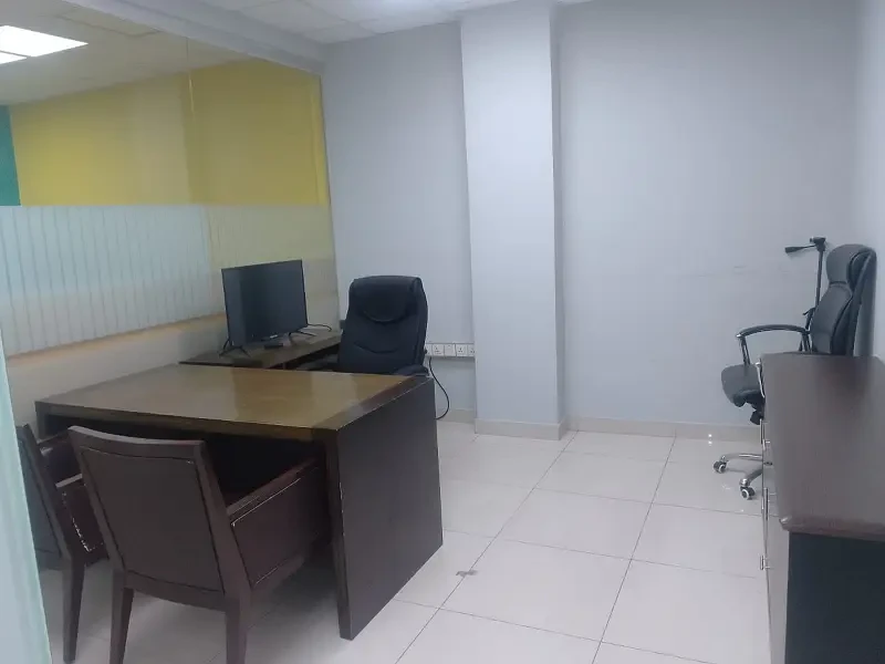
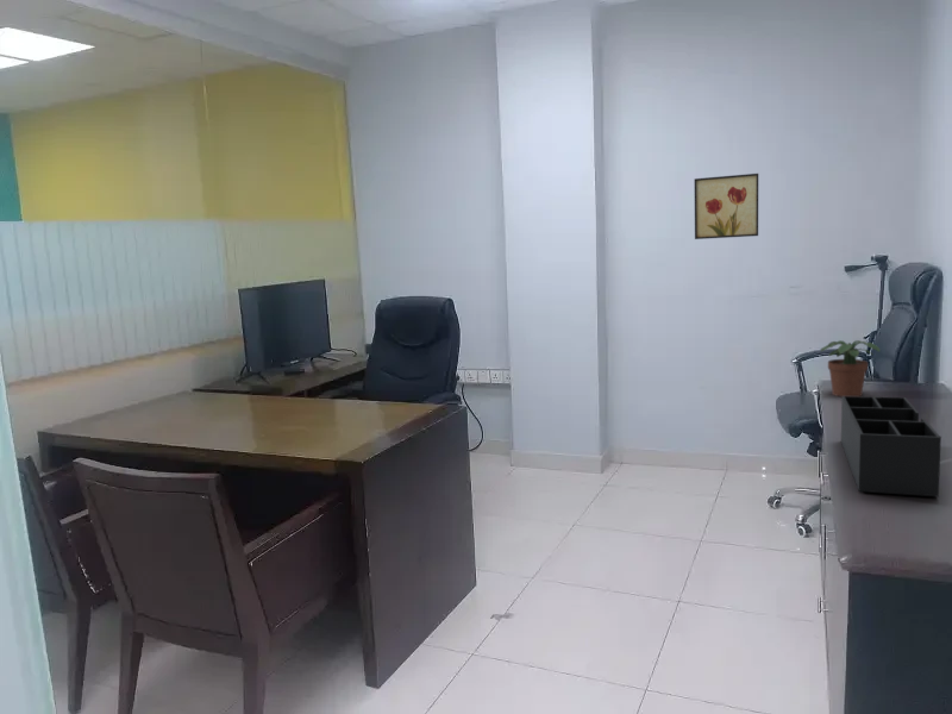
+ desk organizer (884, 439)
+ potted plant (847, 368)
+ wall art (726, 207)
